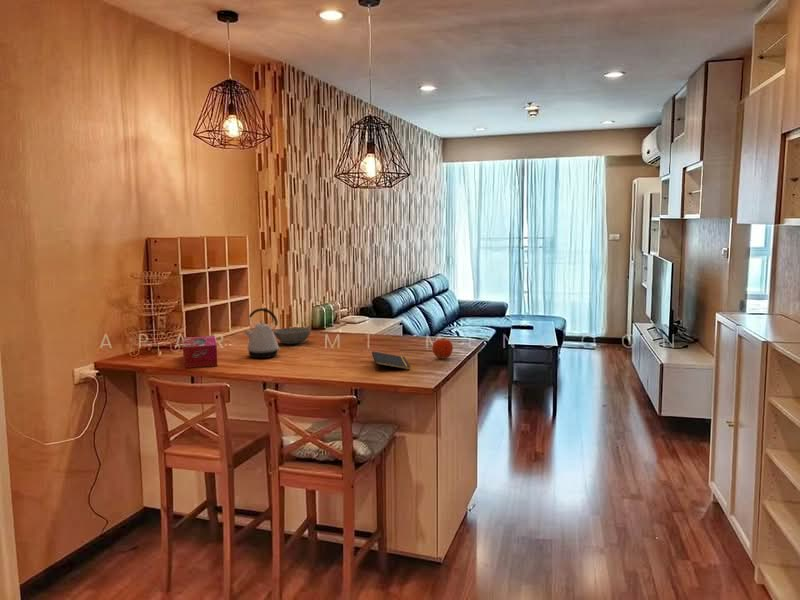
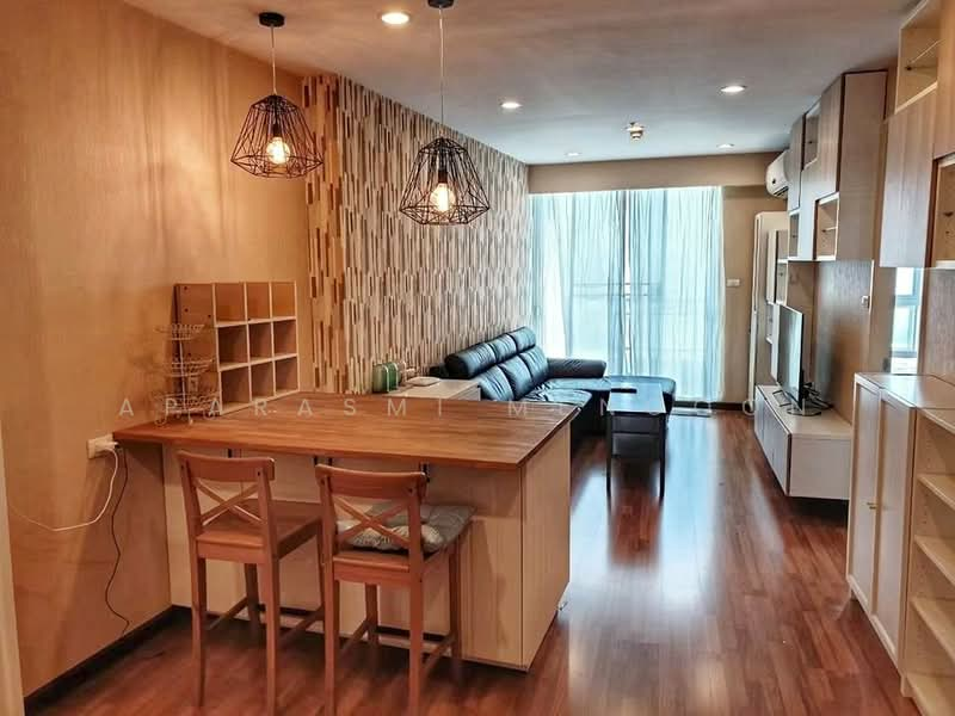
- notepad (390, 360)
- kettle (261, 332)
- fruit (442, 348)
- bowl (292, 336)
- tissue box (200, 351)
